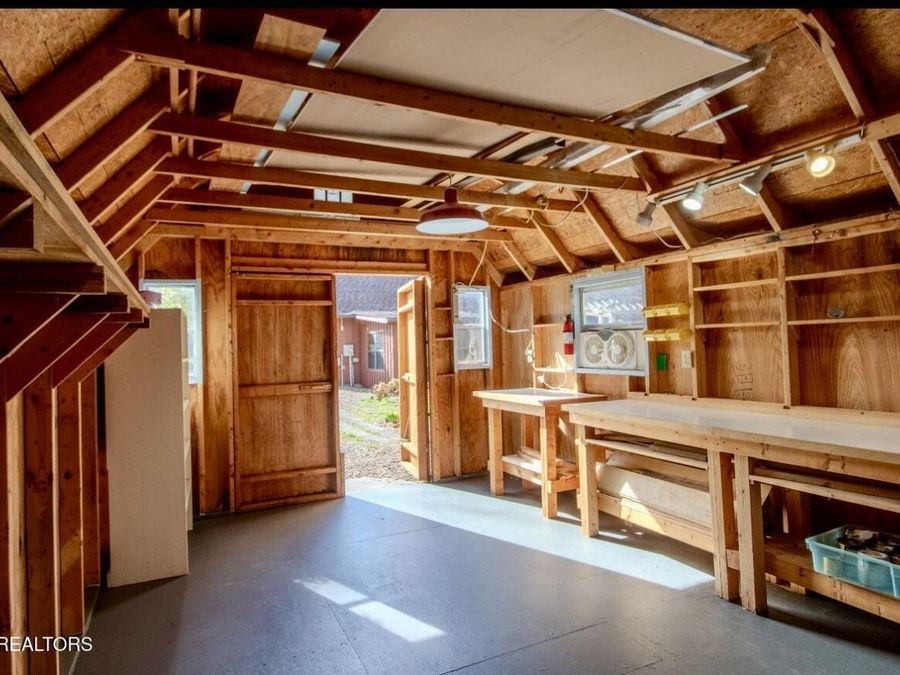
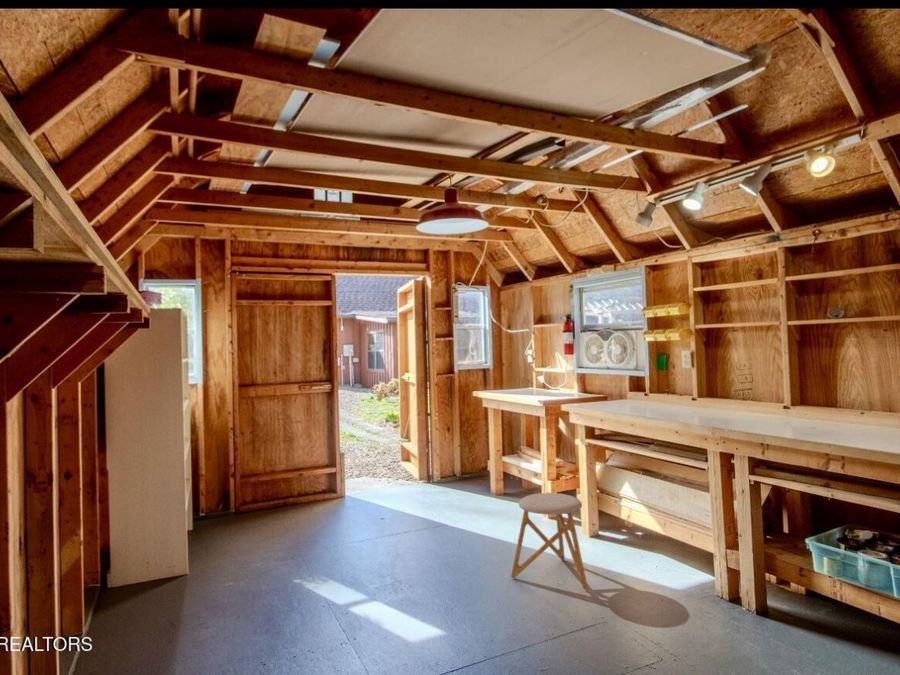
+ stool (555, 538)
